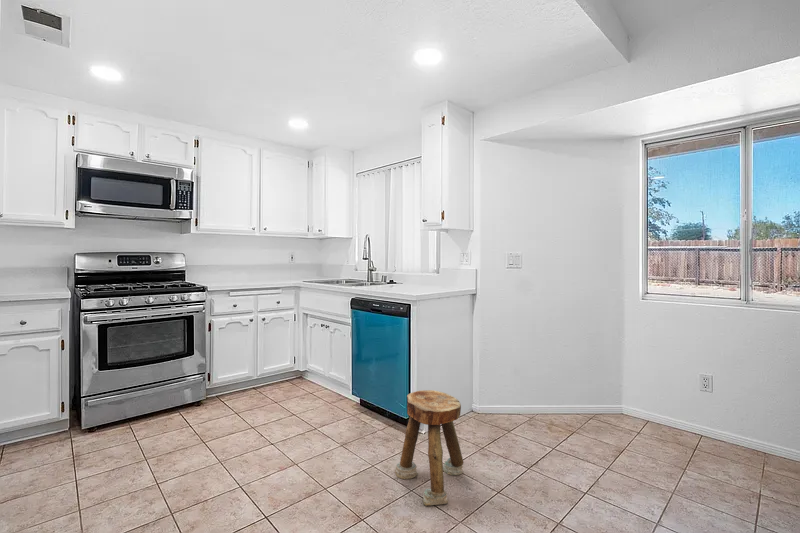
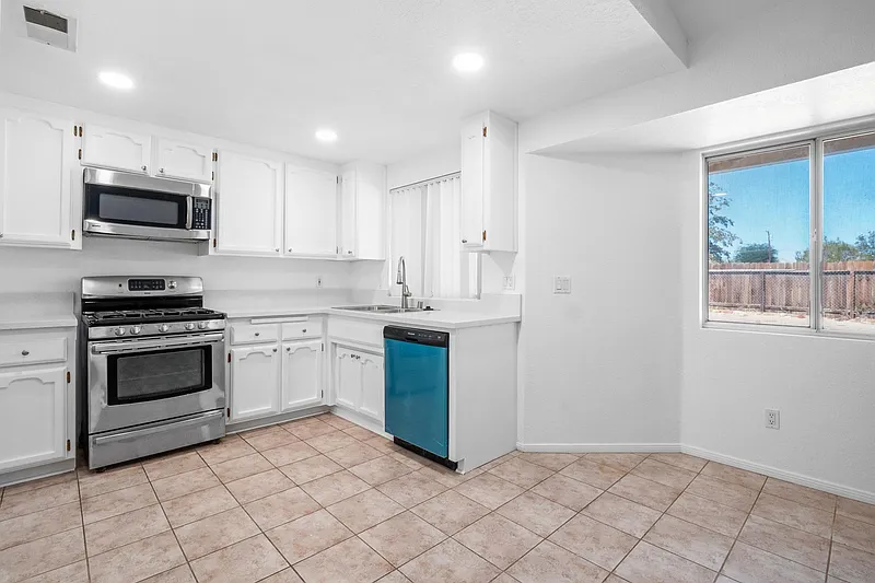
- stool (434, 440)
